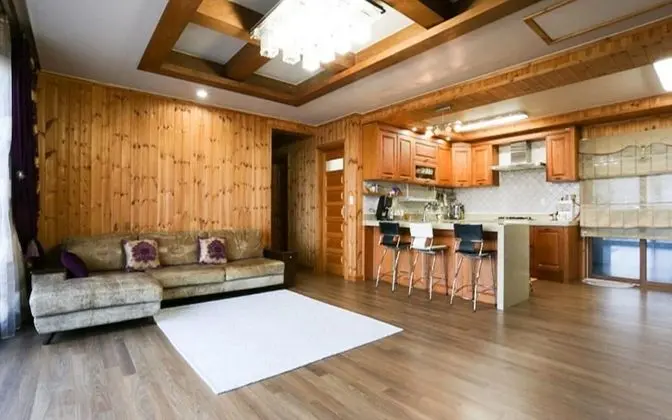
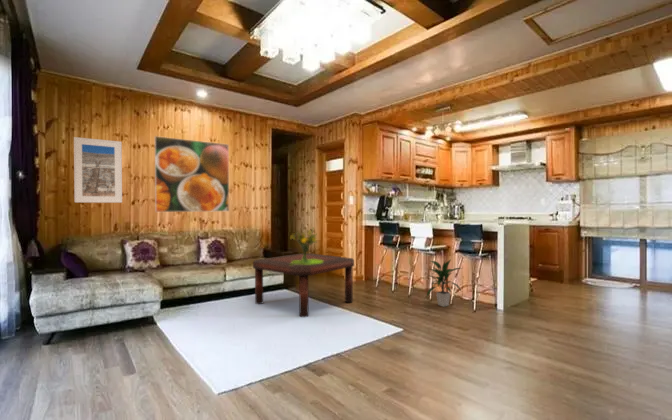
+ indoor plant (441, 281)
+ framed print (194, 176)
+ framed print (98, 171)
+ bouquet (303, 245)
+ coffee table (304, 280)
